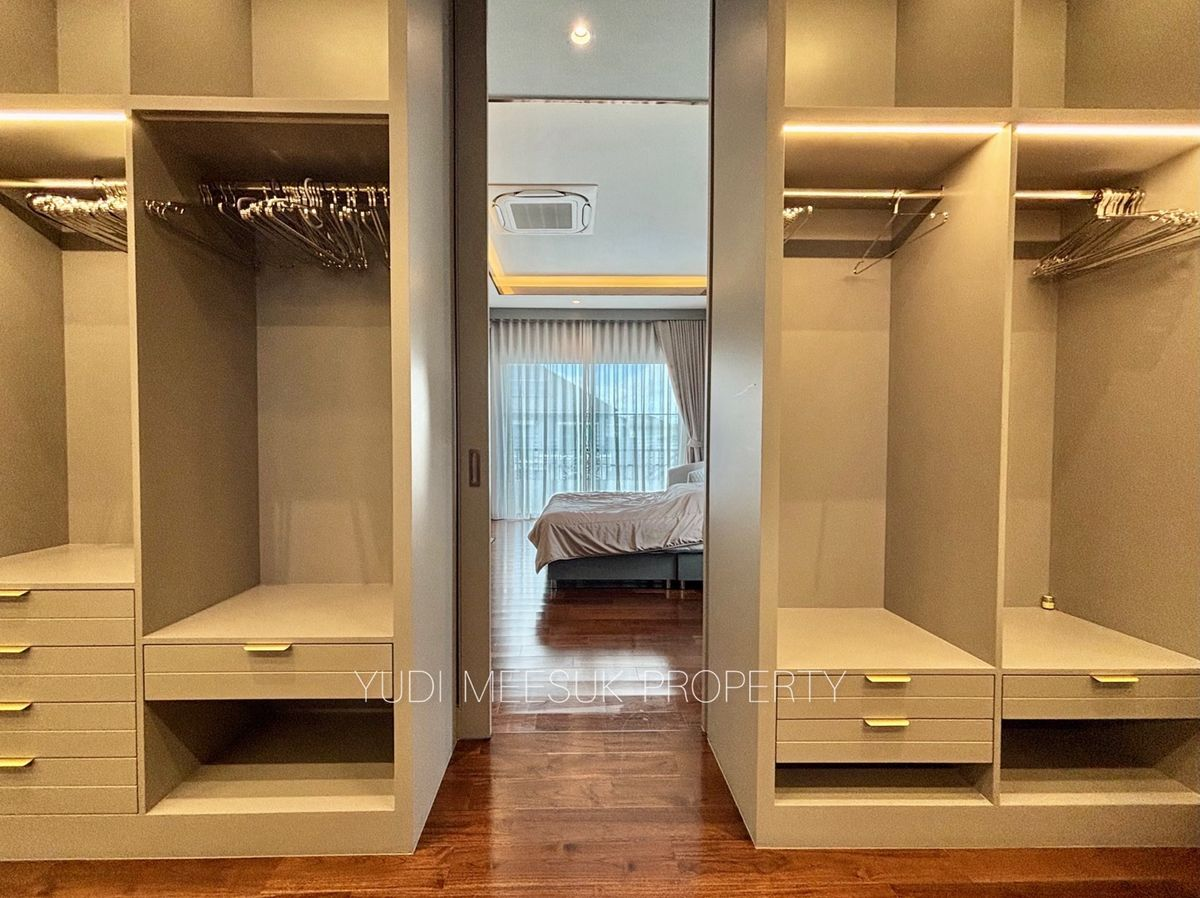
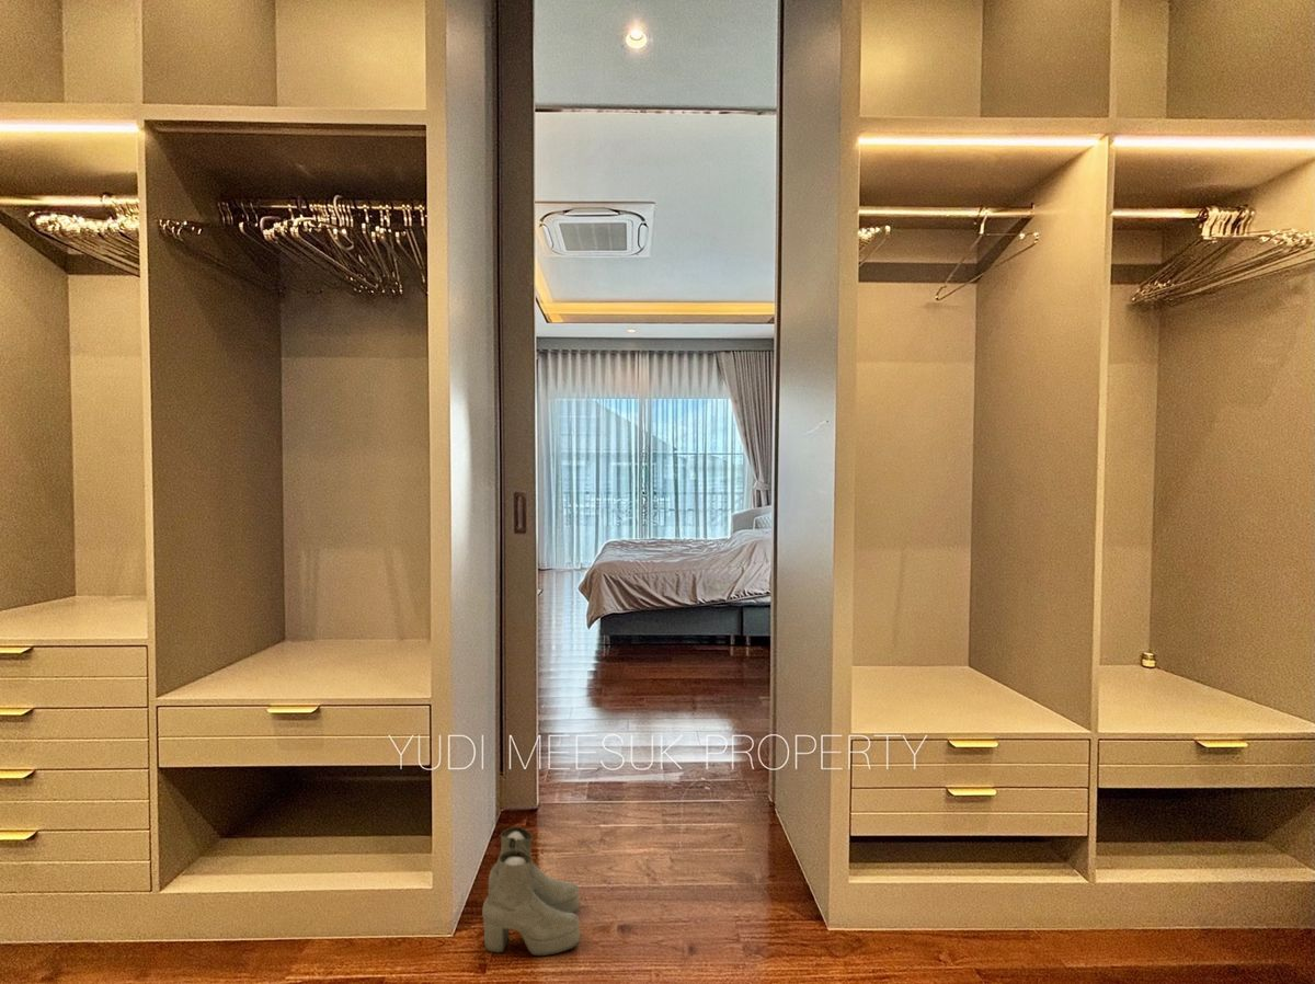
+ boots (533, 884)
